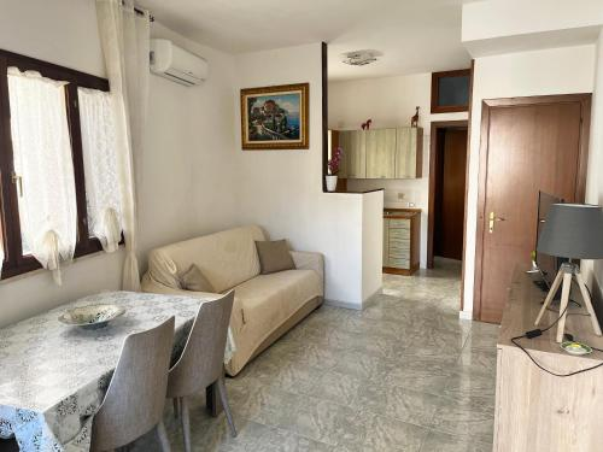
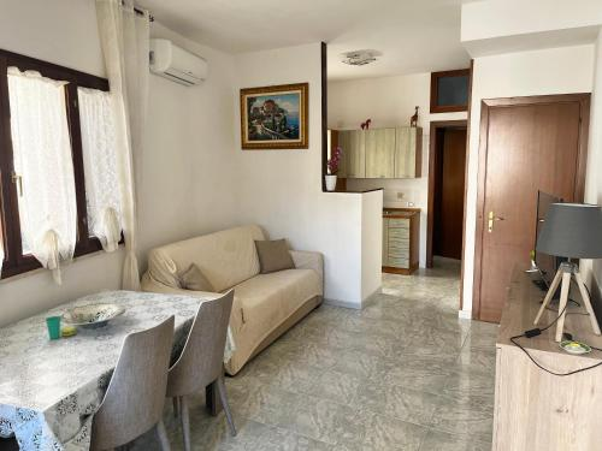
+ cup (59, 326)
